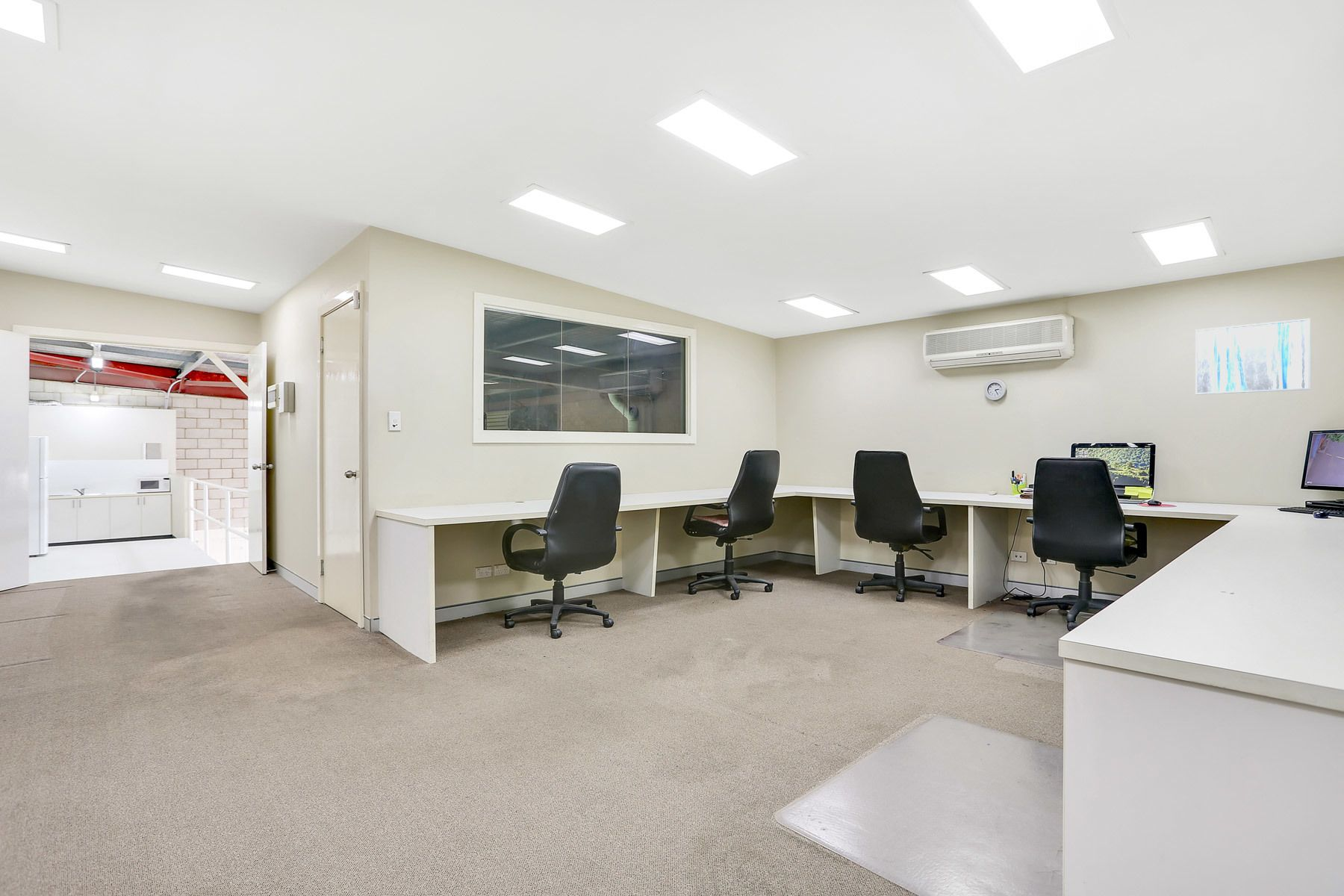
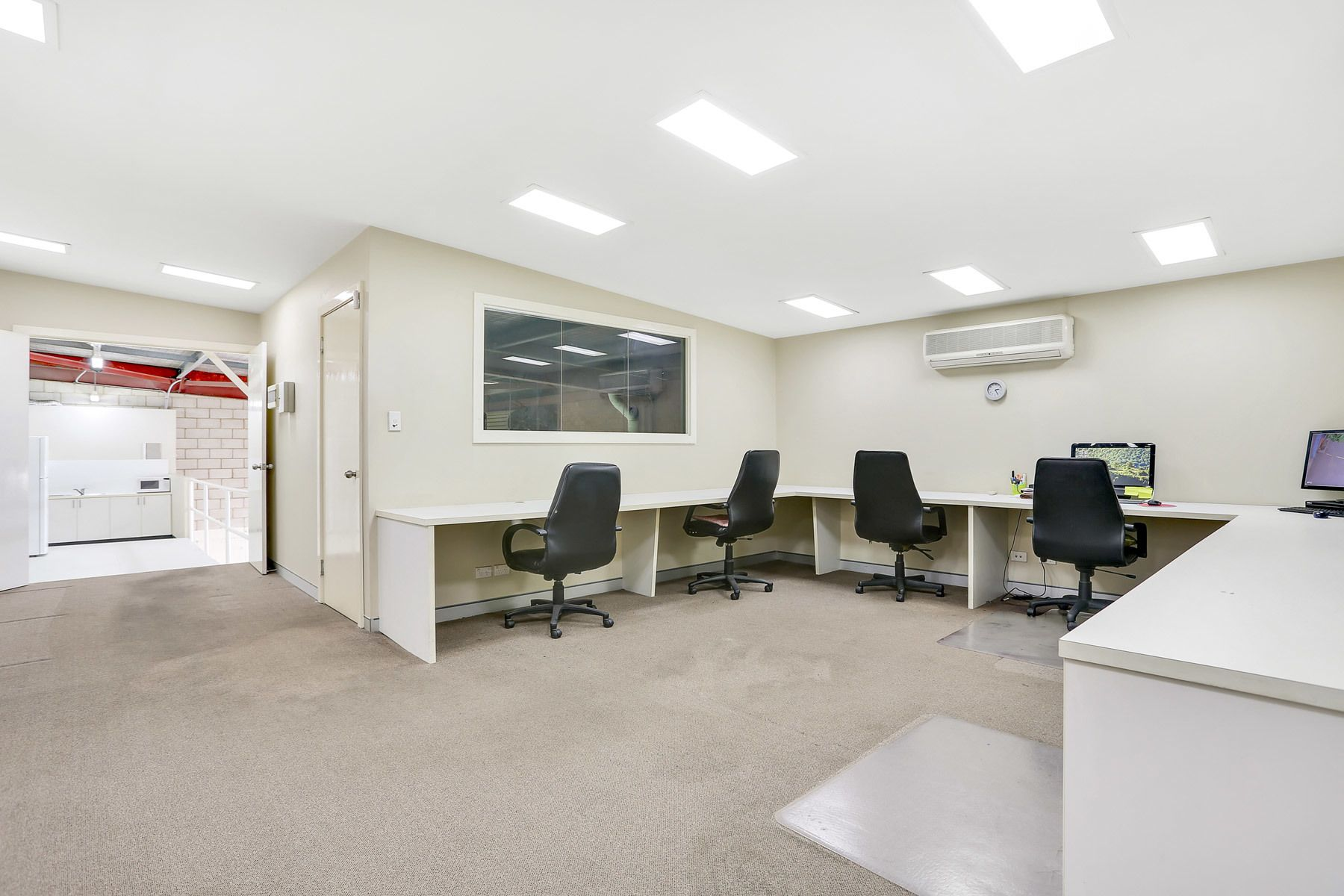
- wall art (1250, 358)
